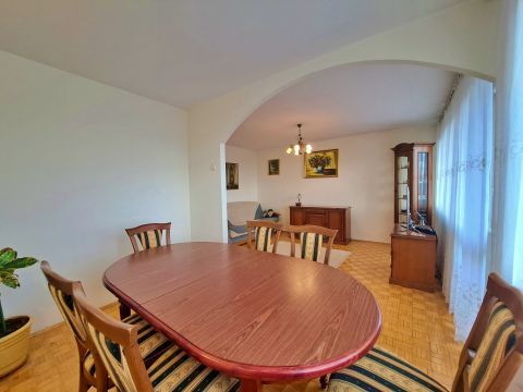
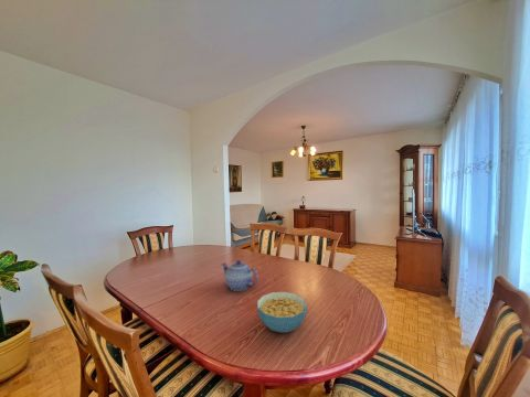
+ cereal bowl (282, 314)
+ teapot (239, 273)
